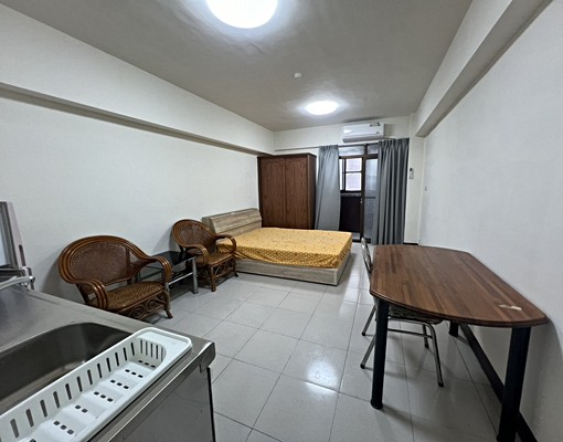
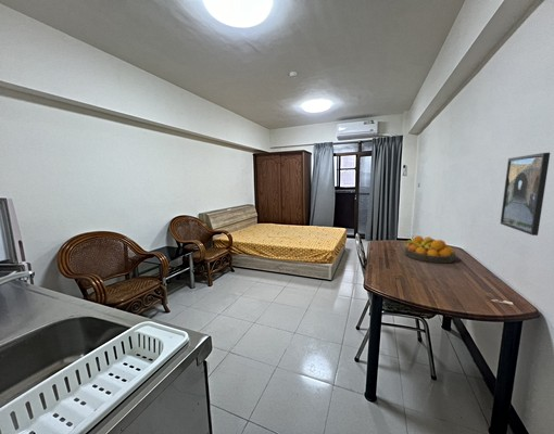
+ fruit bowl (429, 246)
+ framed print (521, 193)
